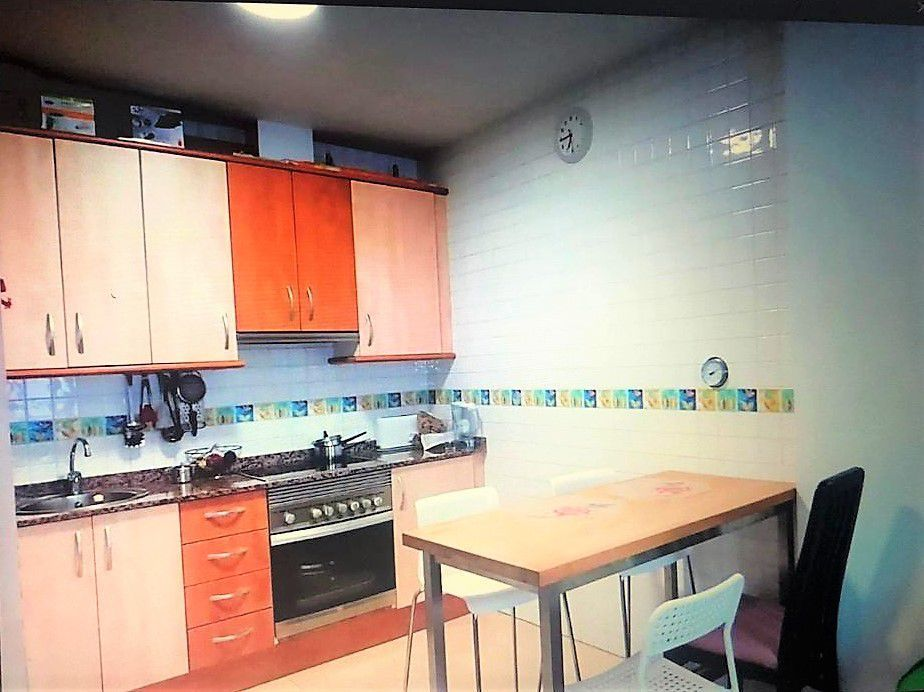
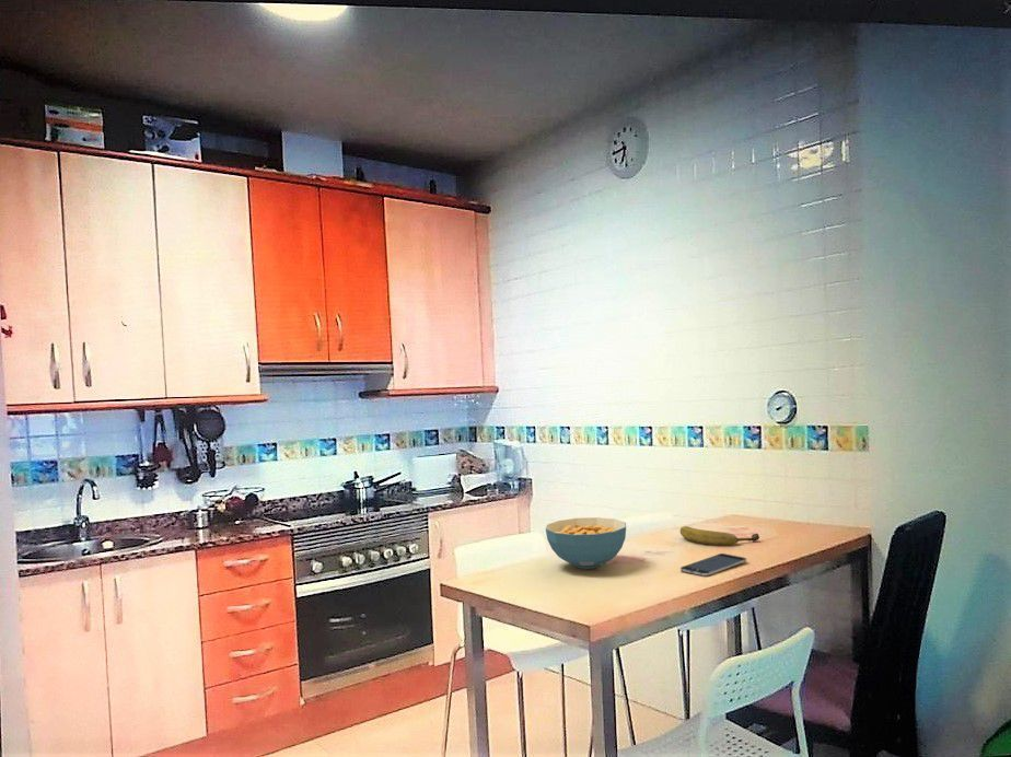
+ cereal bowl (586, 545)
+ fruit (713, 533)
+ smartphone (713, 563)
